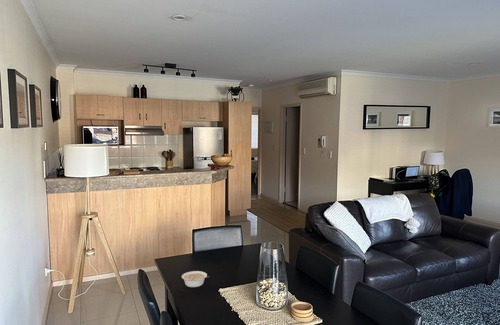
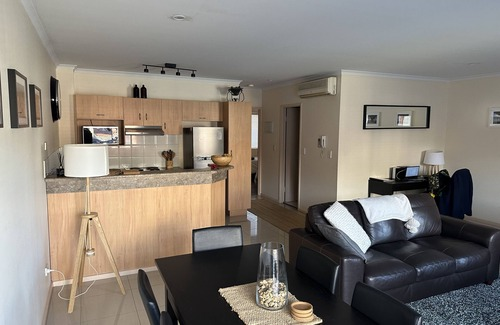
- legume (195, 278)
